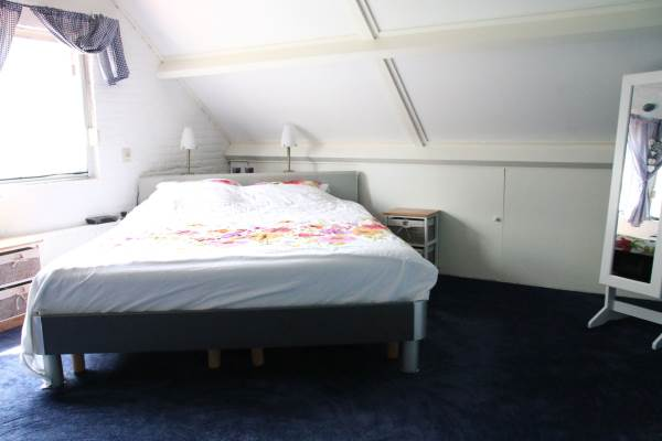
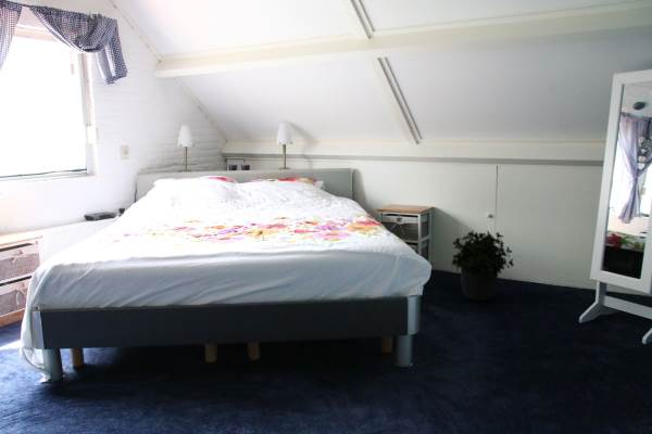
+ potted plant (480, 264)
